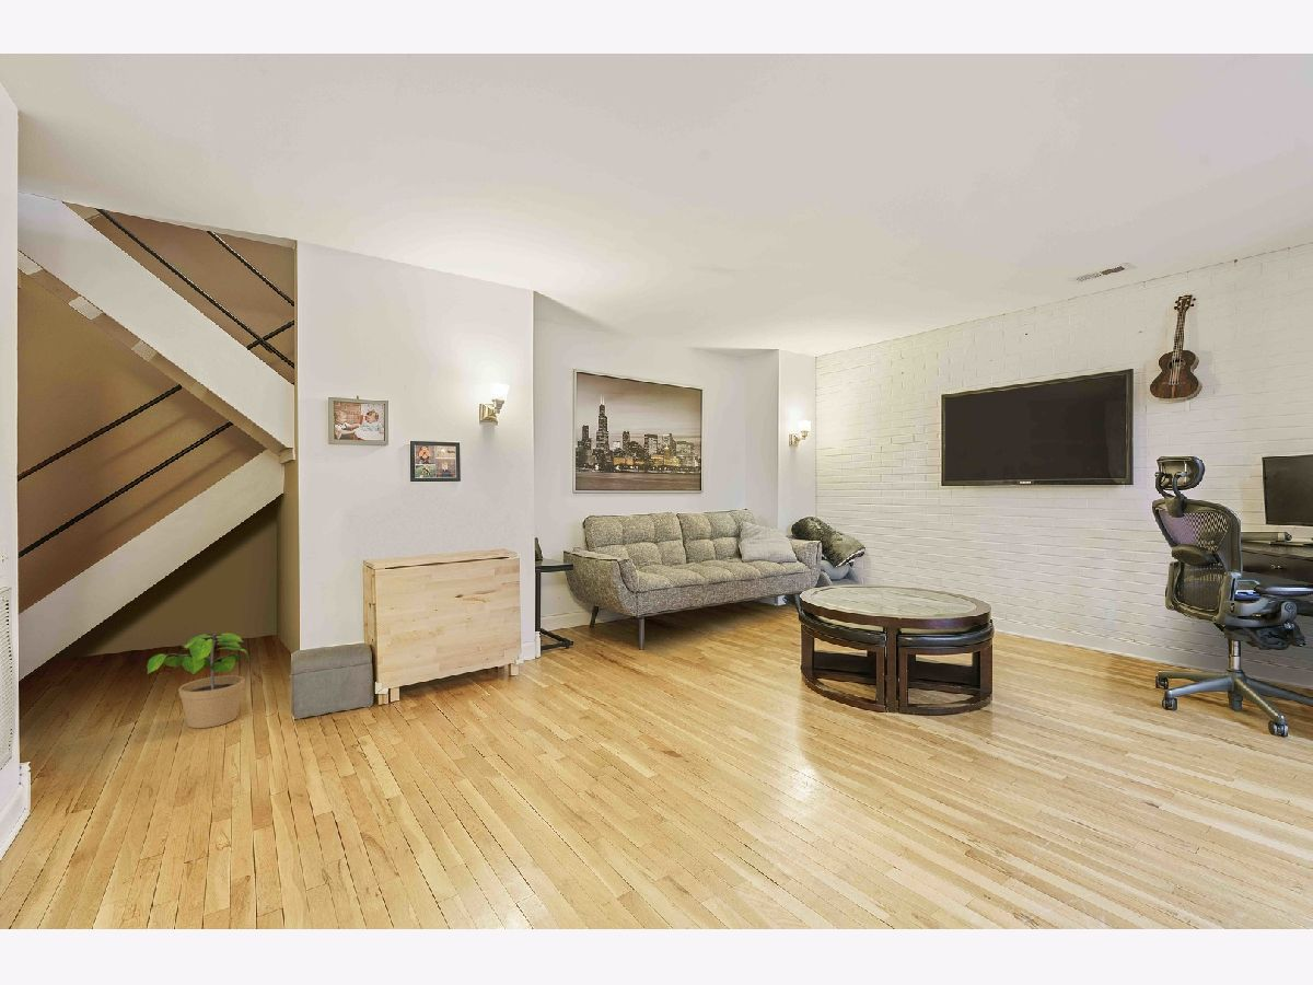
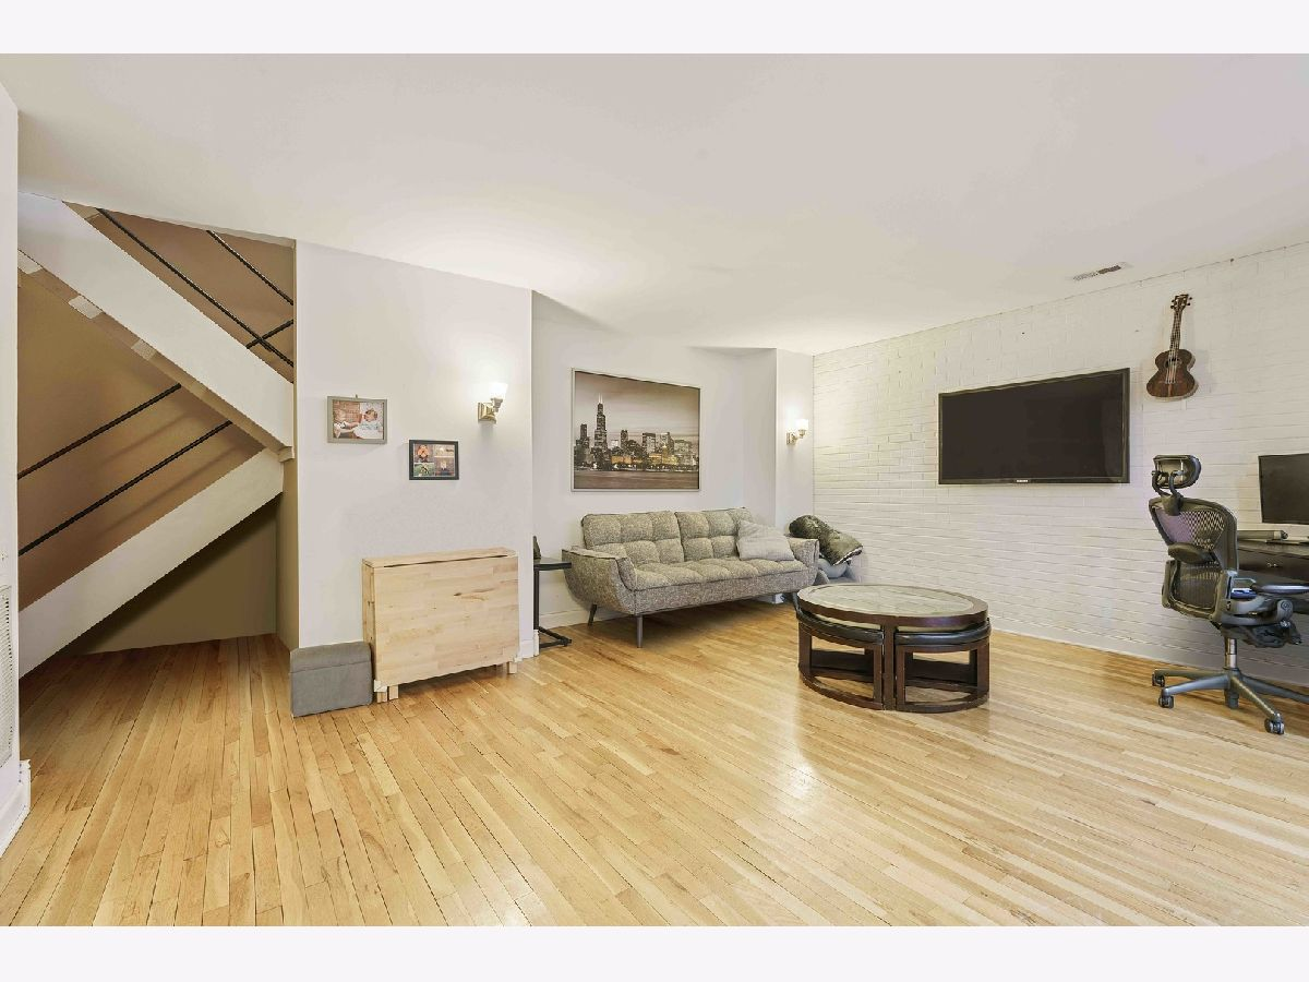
- potted plant (201, 680)
